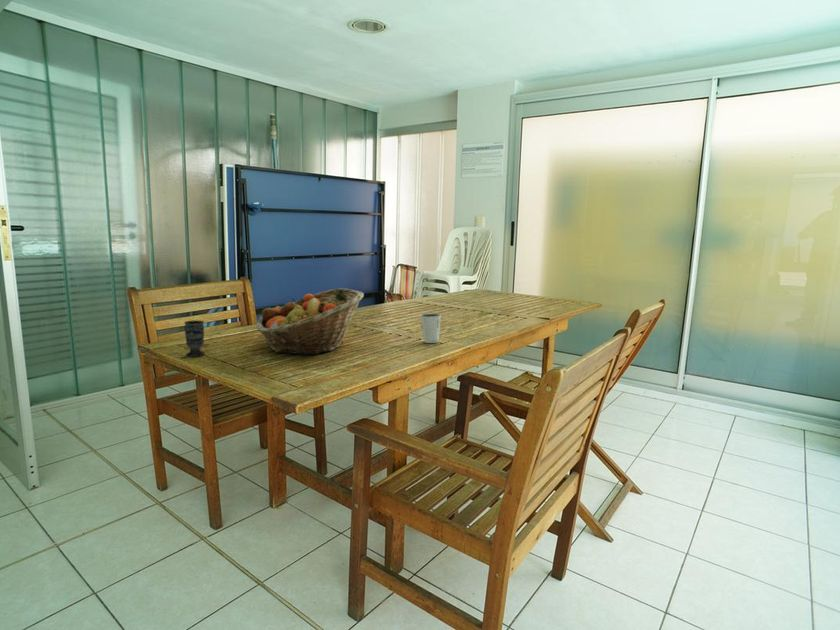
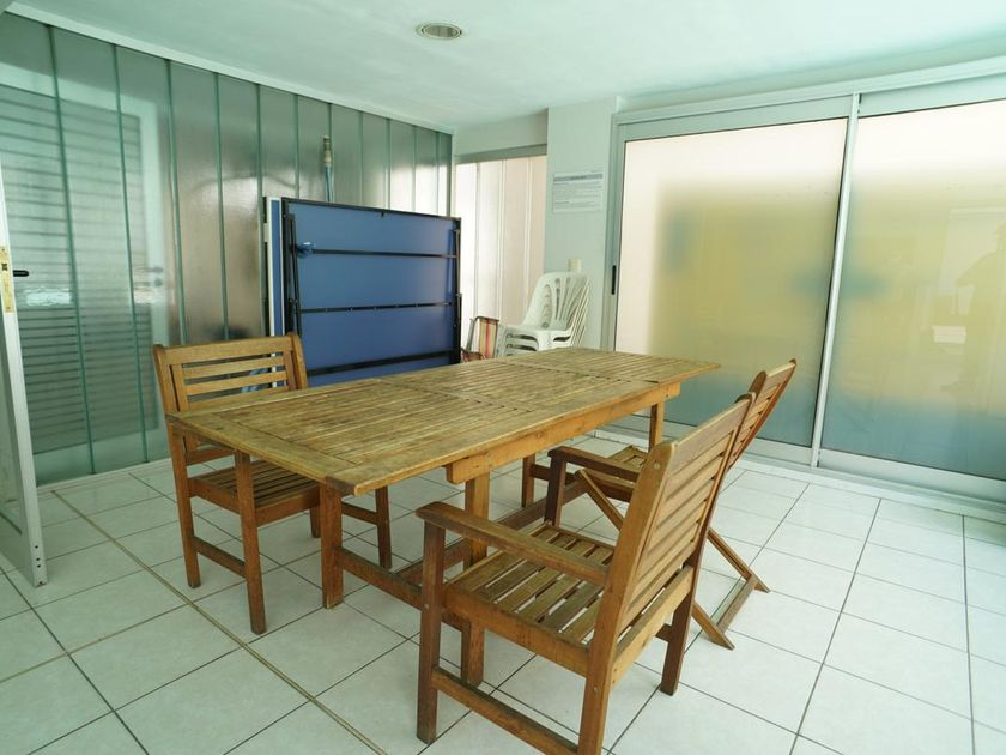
- dixie cup (429, 328)
- fruit basket (310, 318)
- cup (194, 338)
